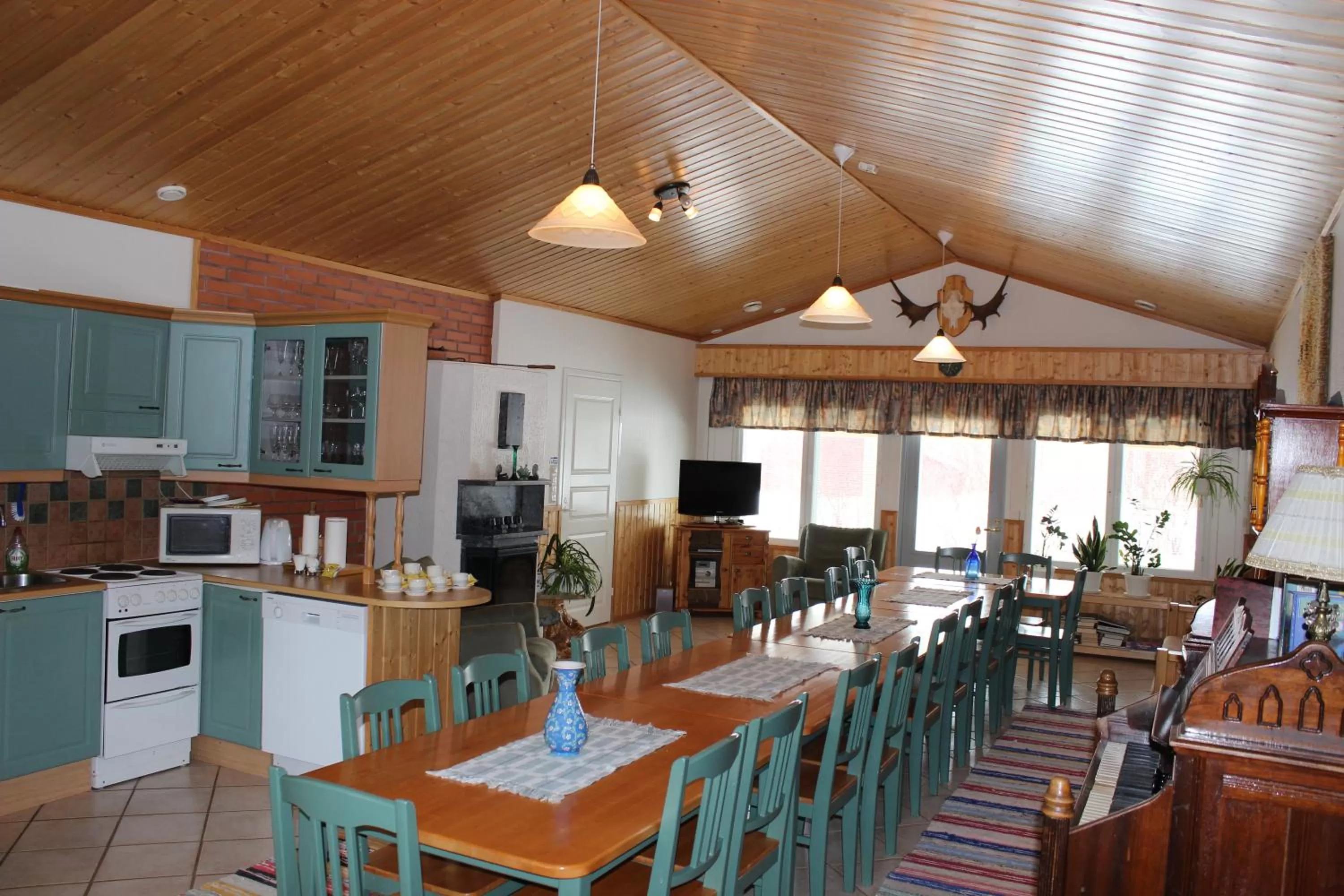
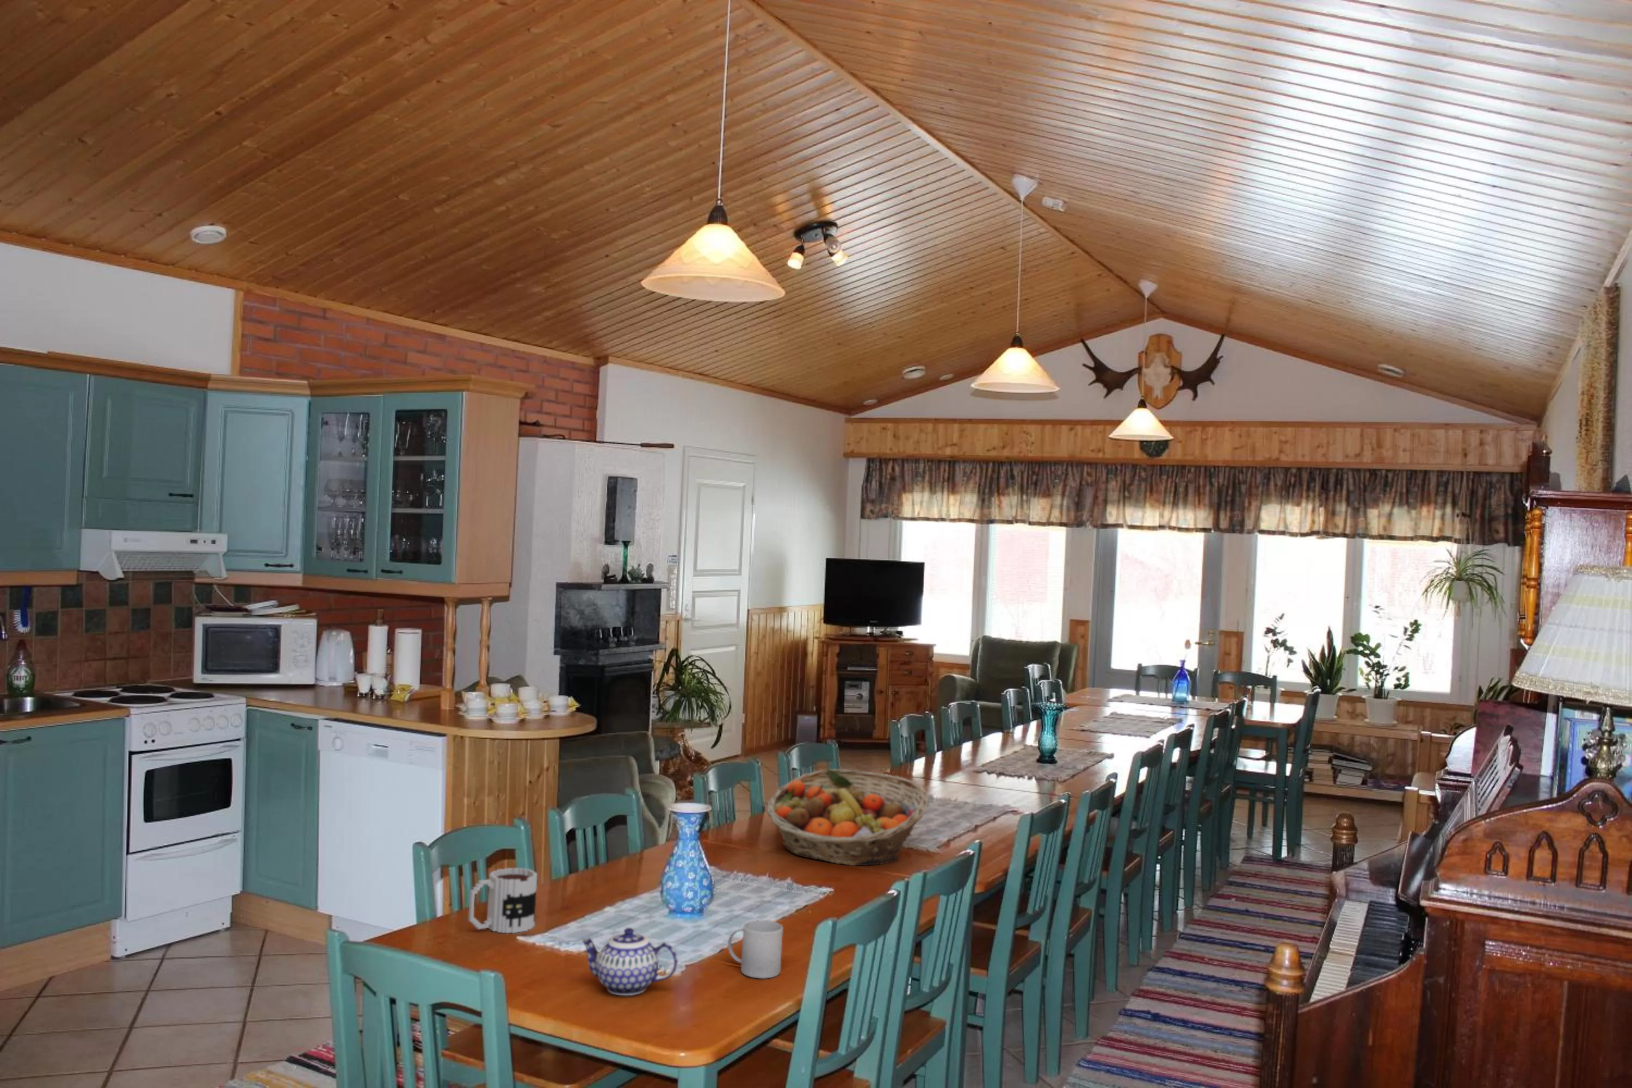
+ fruit basket (846, 816)
+ mug (501, 901)
+ mug (753, 947)
+ teapot (628, 958)
